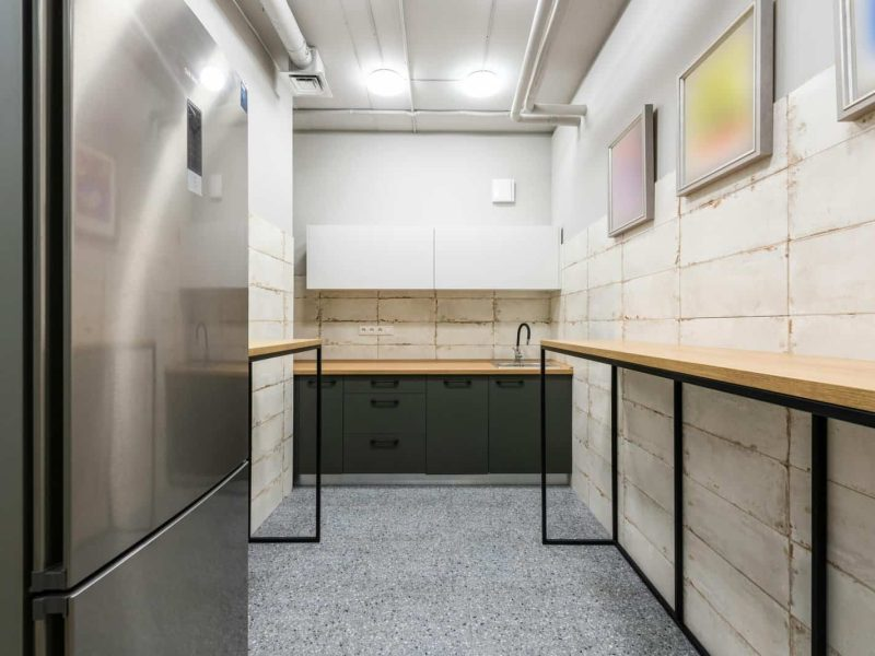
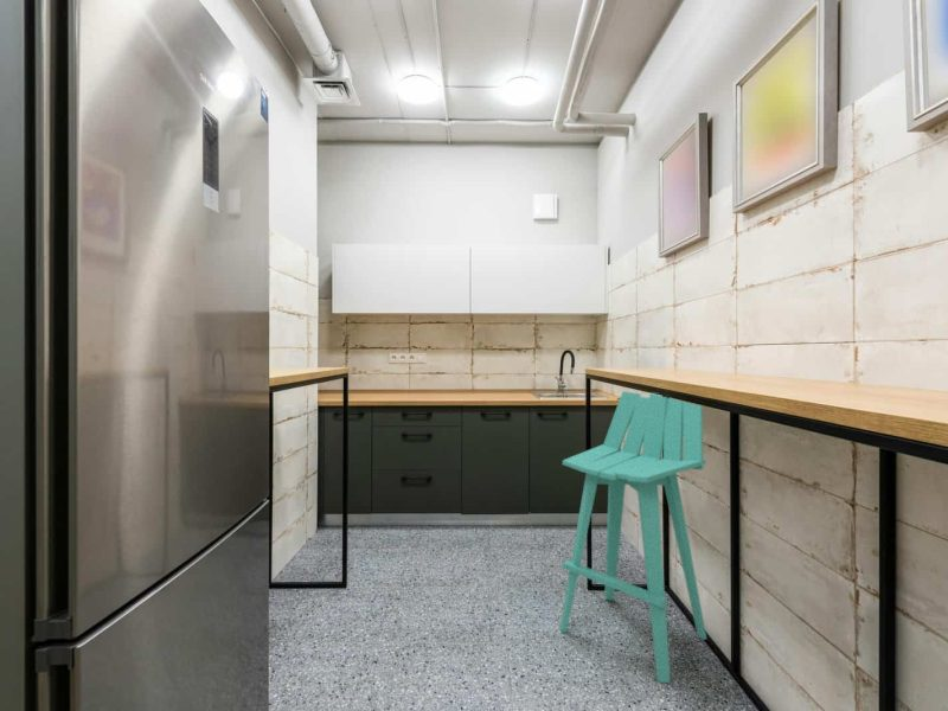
+ bar stool (640, 514)
